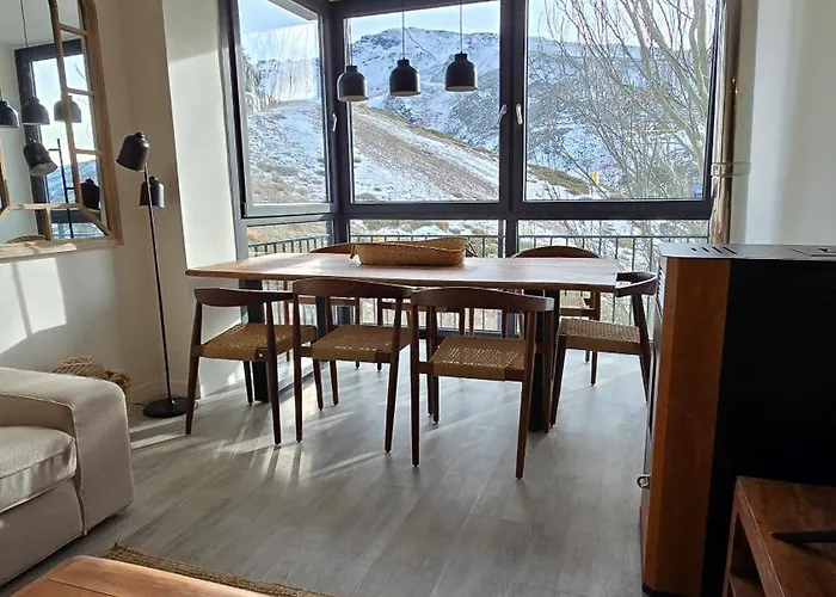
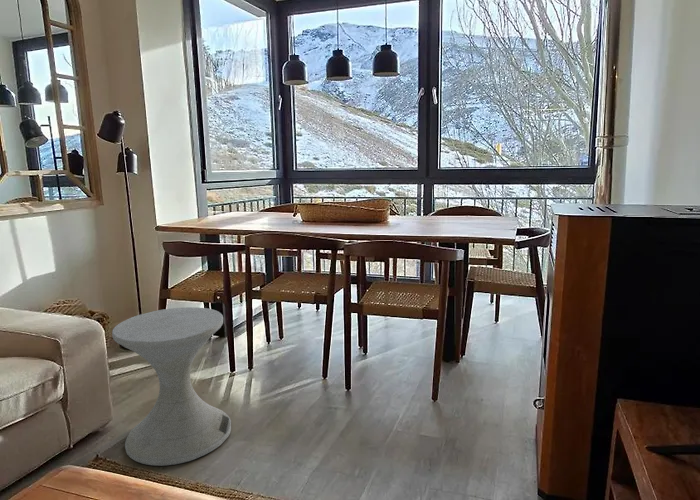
+ side table (175, 379)
